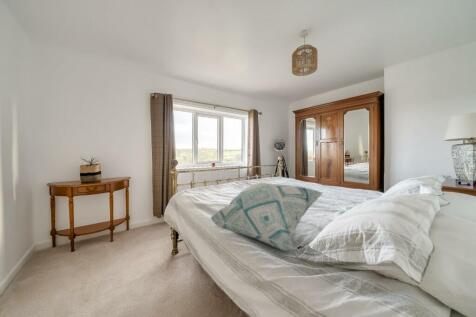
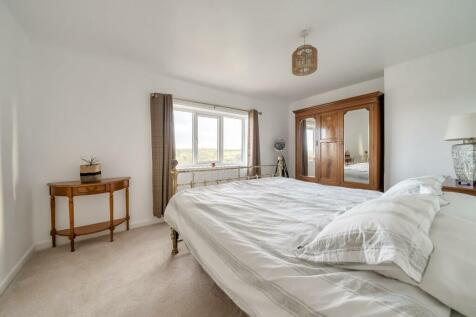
- decorative pillow (267, 208)
